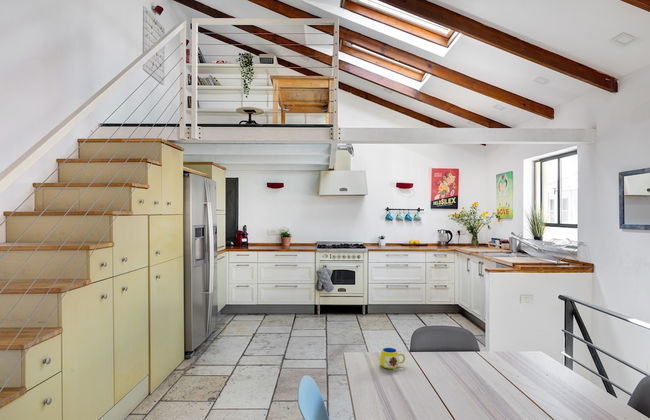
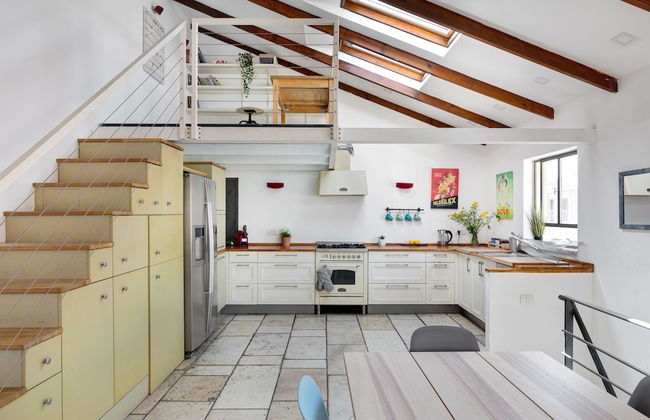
- mug (392, 357)
